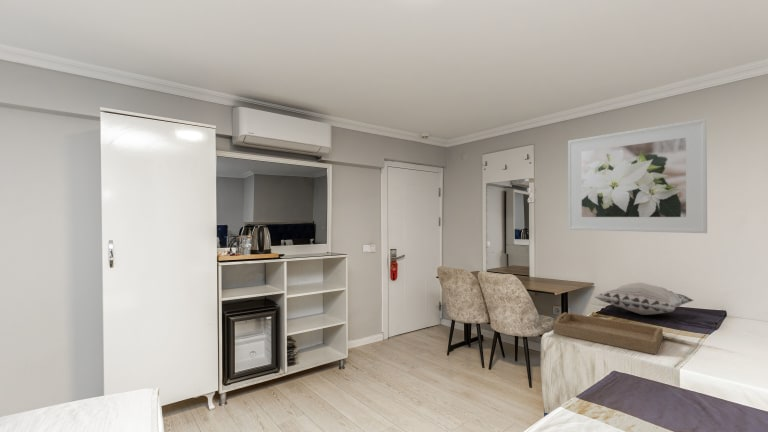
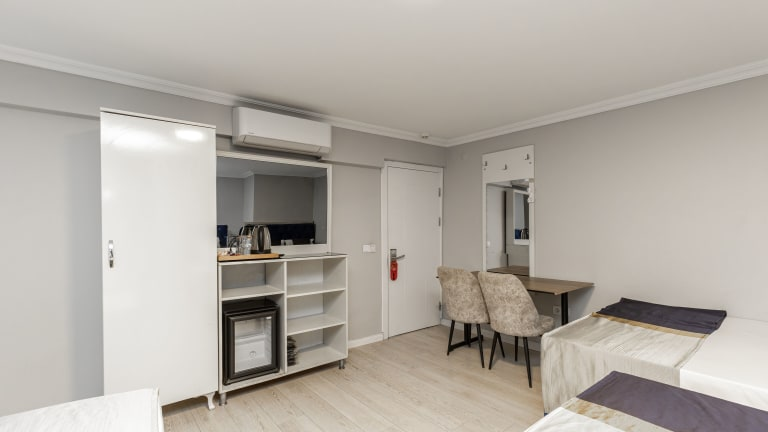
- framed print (628, 181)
- decorative pillow (643, 298)
- serving tray (606, 329)
